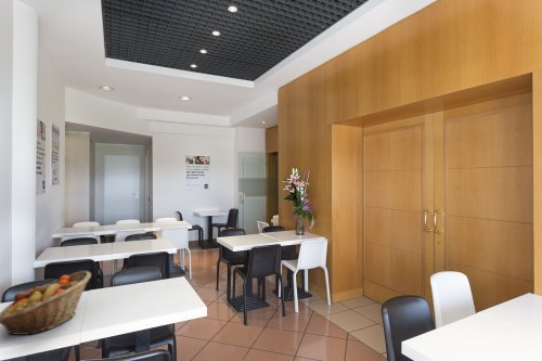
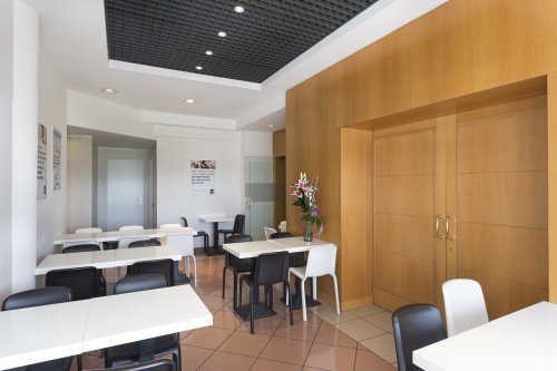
- fruit basket (48, 299)
